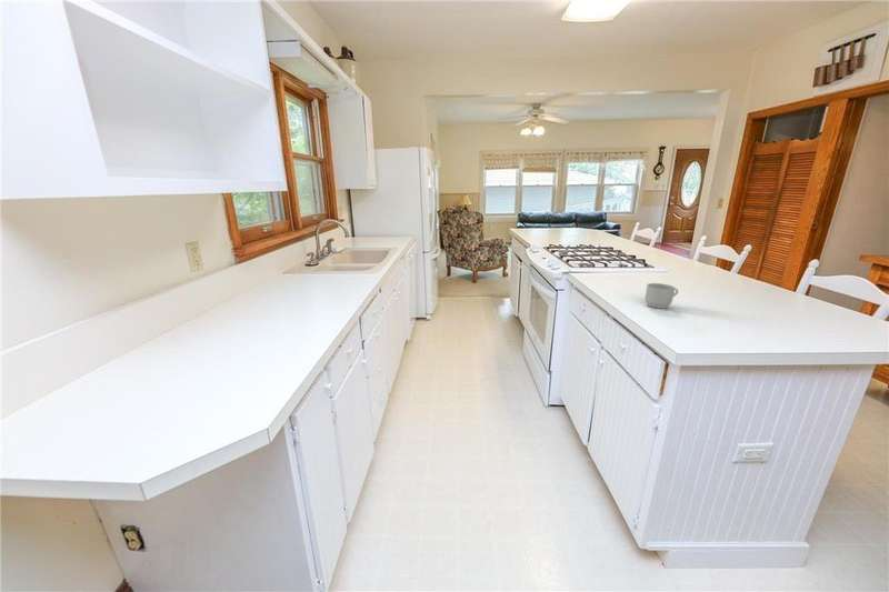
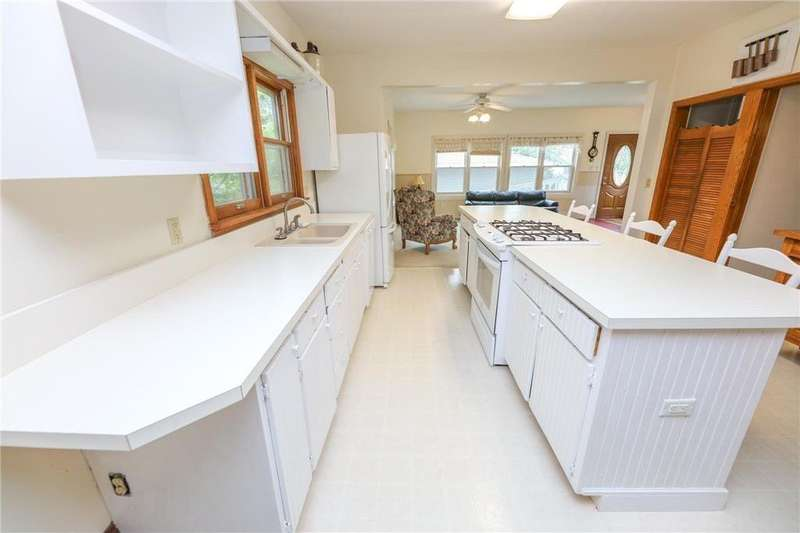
- mug (662, 295)
